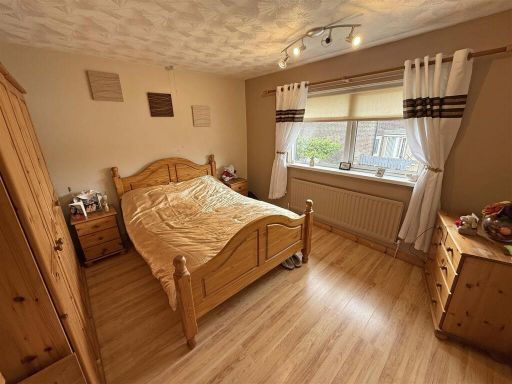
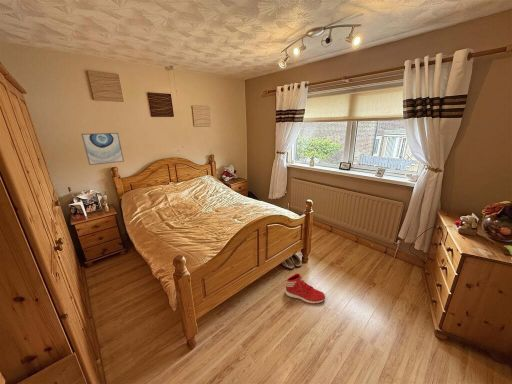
+ sneaker (305, 287)
+ wall art (103, 148)
